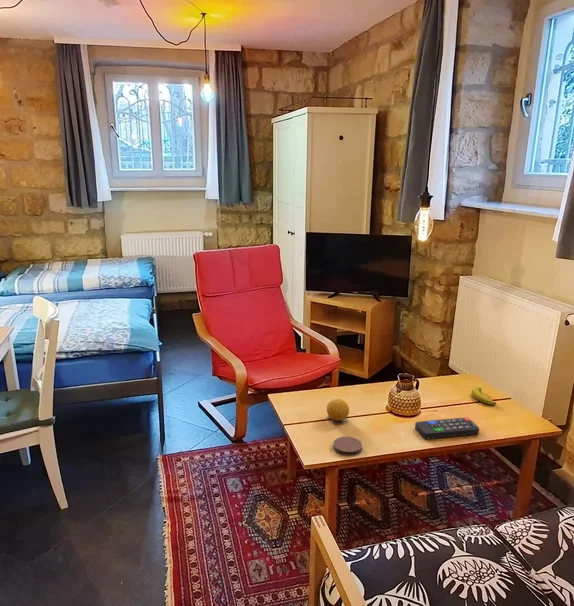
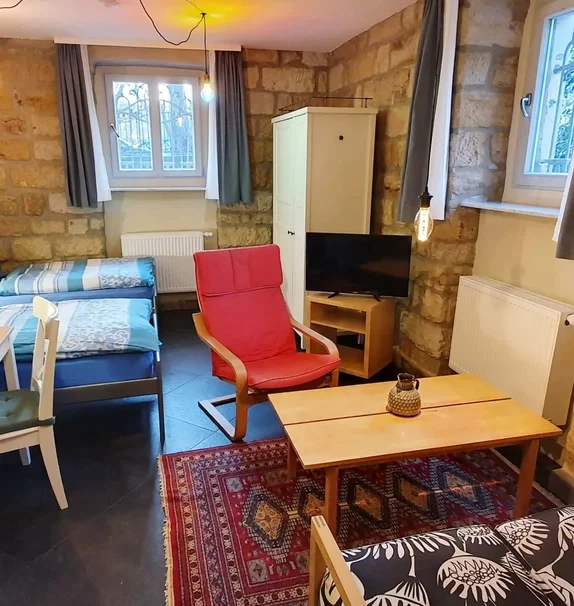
- coaster (347, 445)
- remote control (446, 427)
- fruit (337, 409)
- banana (481, 395)
